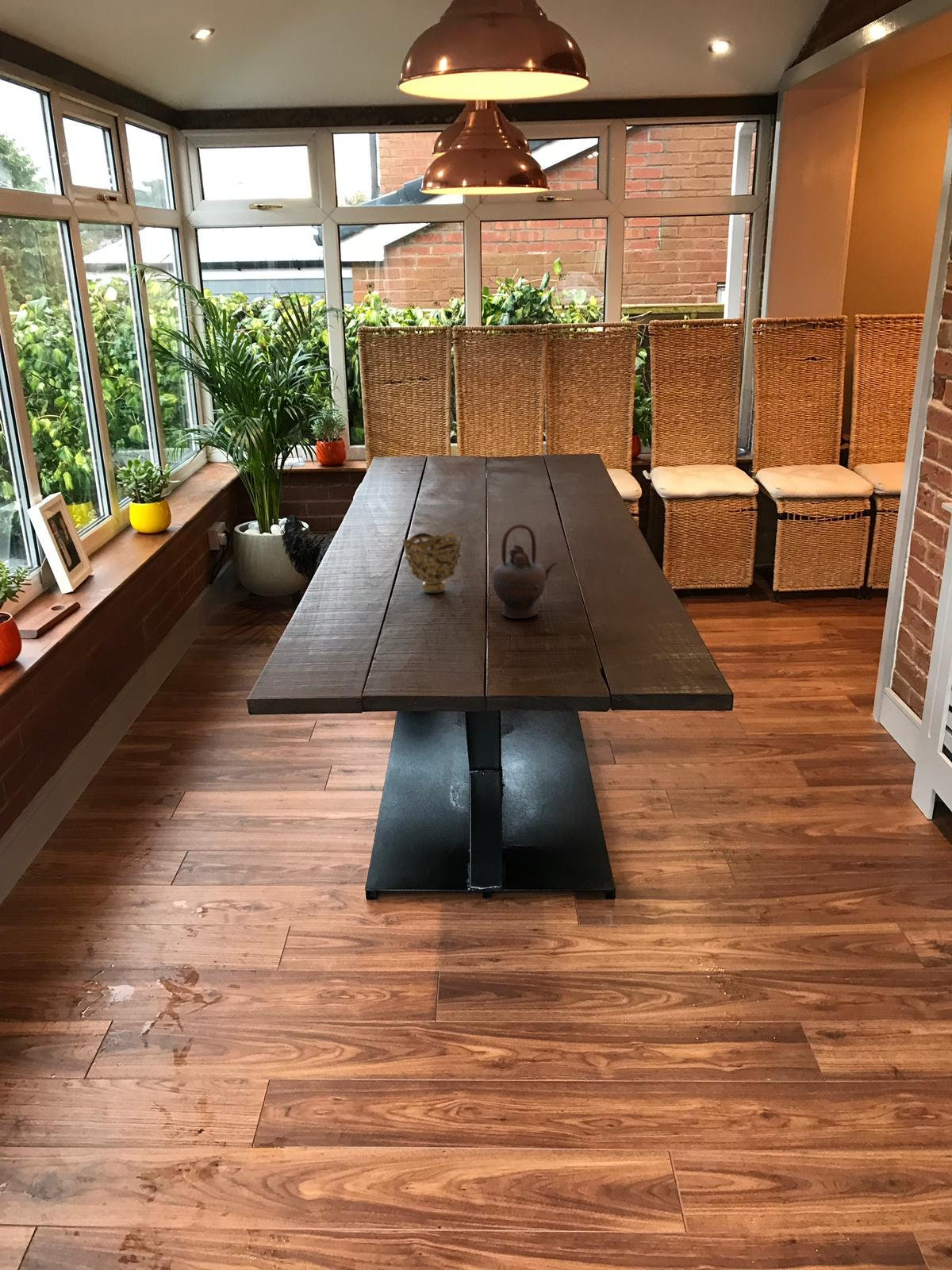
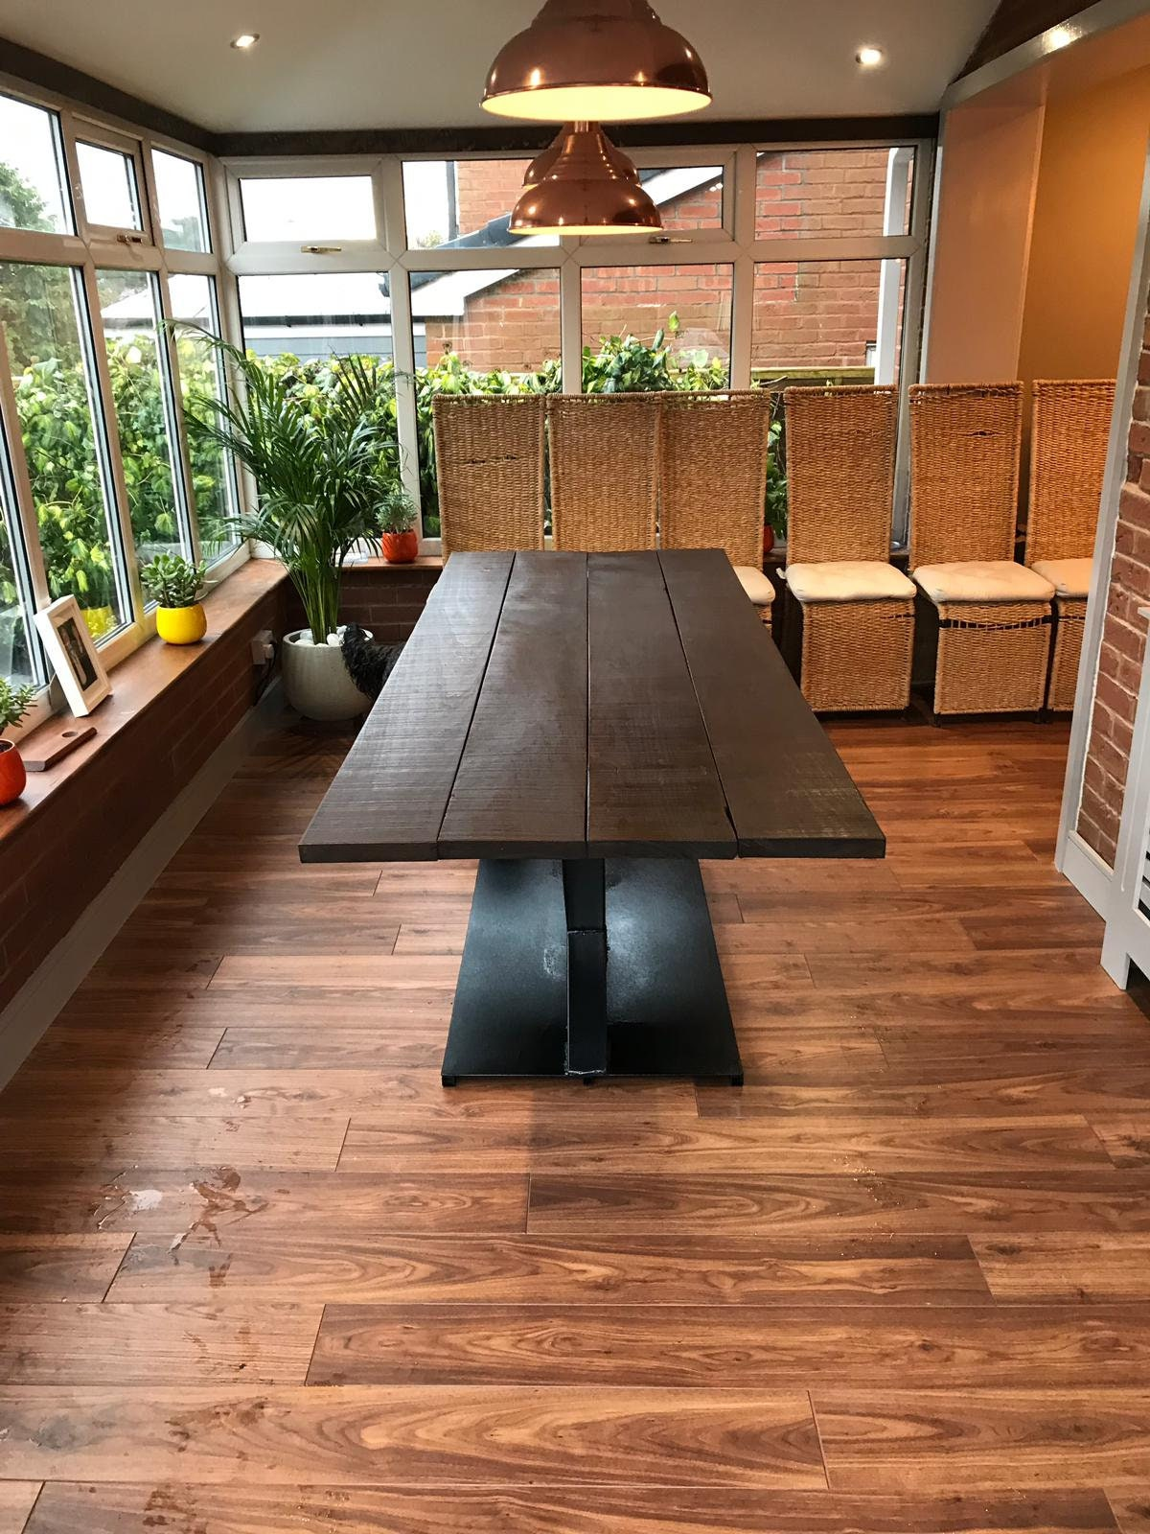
- decorative bowl (433, 564)
- teapot (524, 570)
